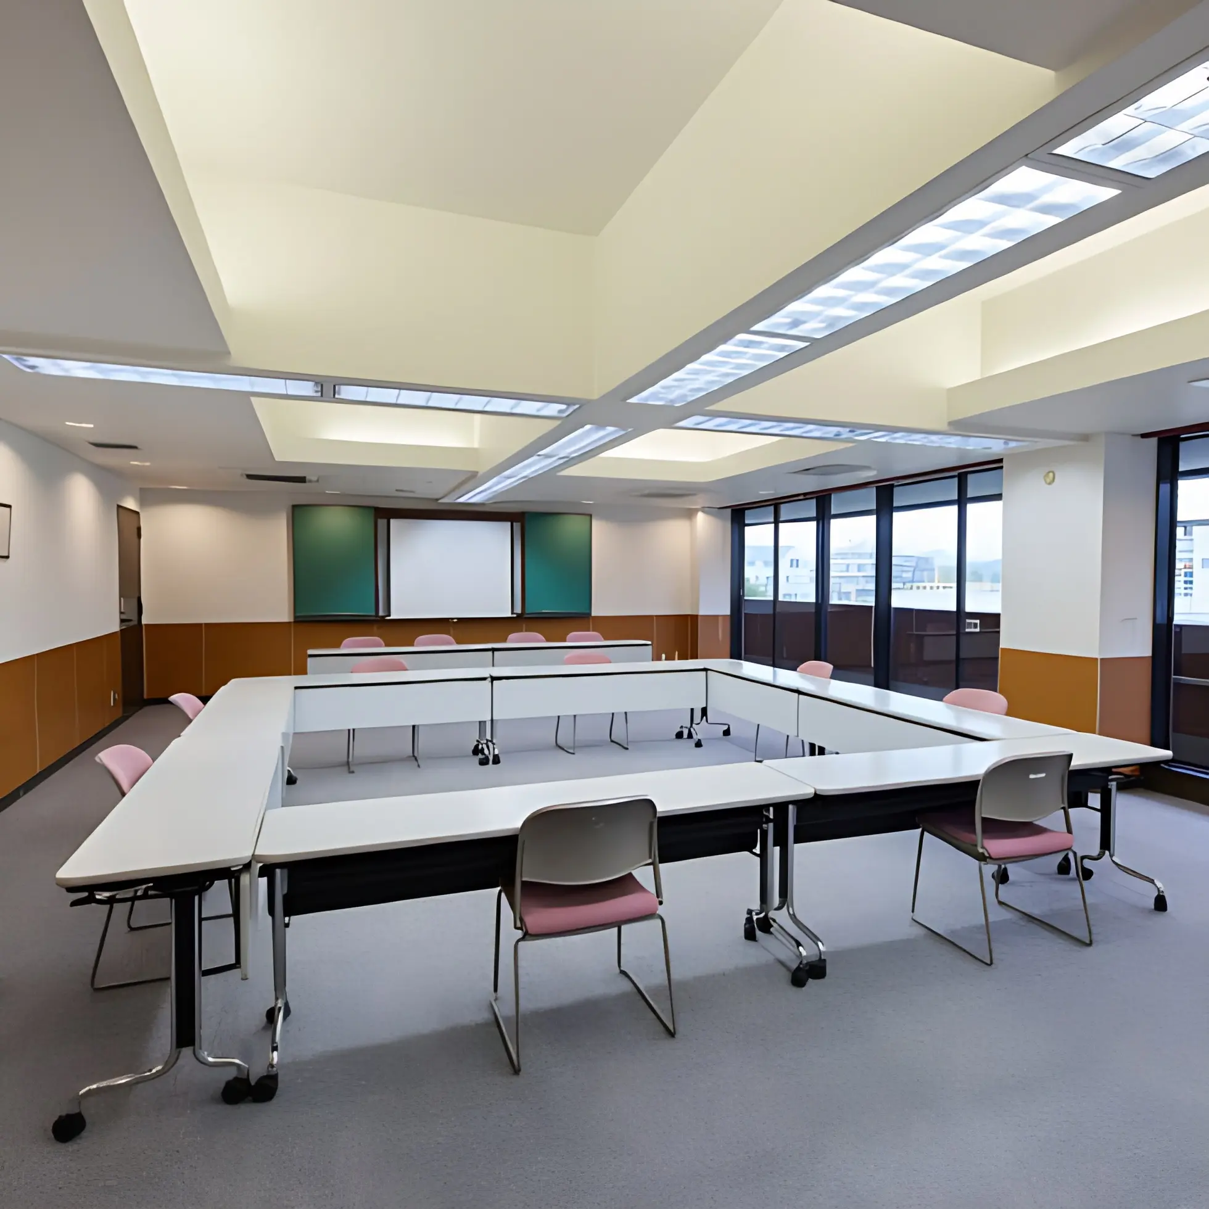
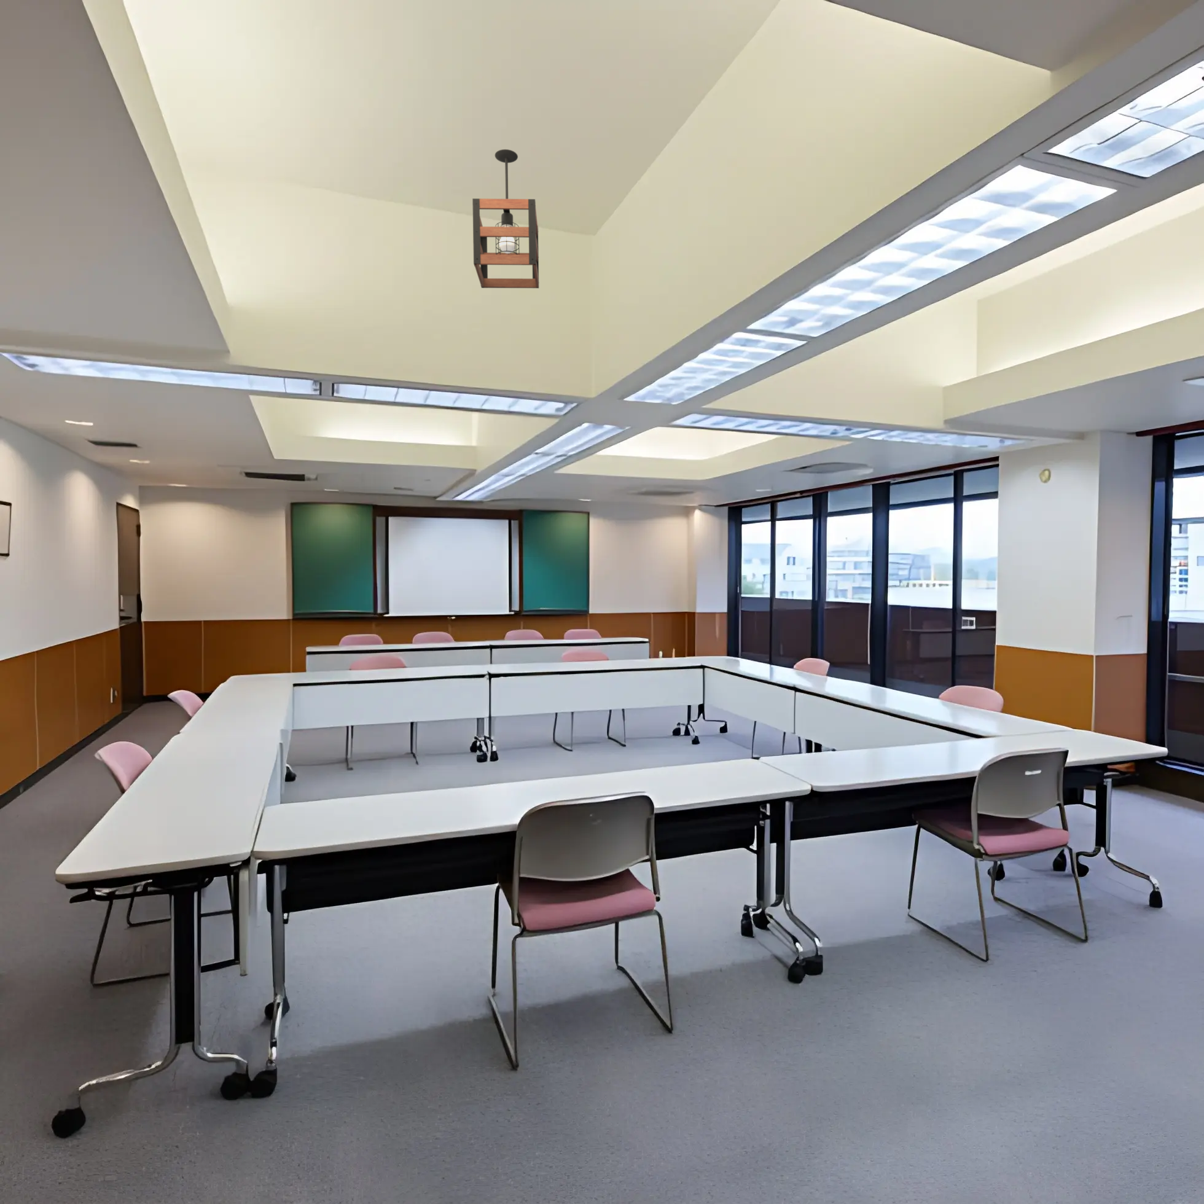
+ pendant light (507, 216)
